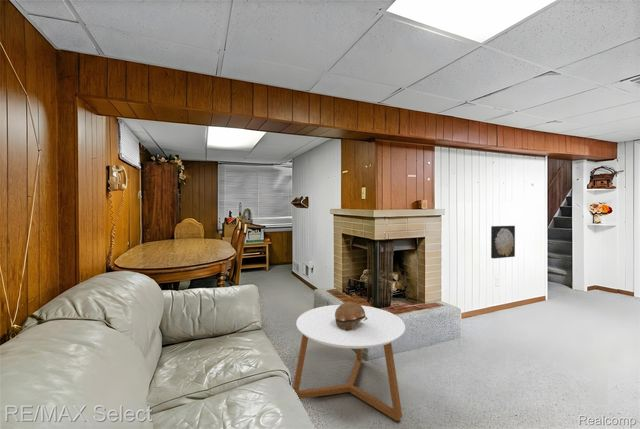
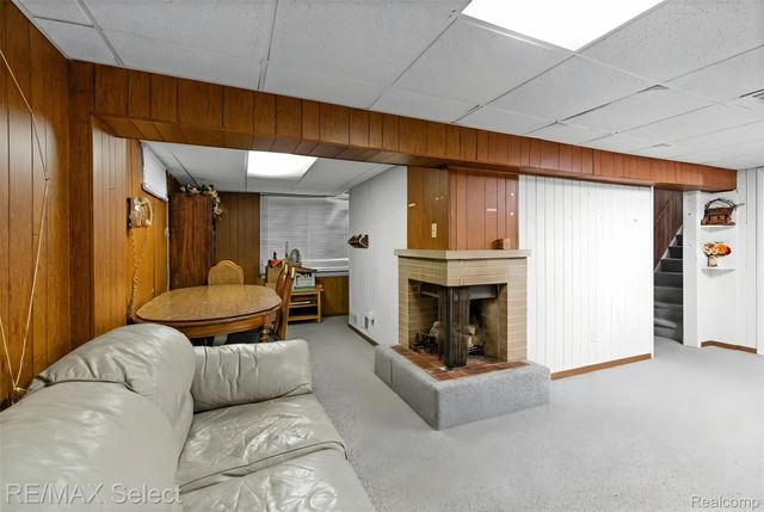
- coffee table (357, 357)
- wall art (503, 241)
- decorative bowl (350, 313)
